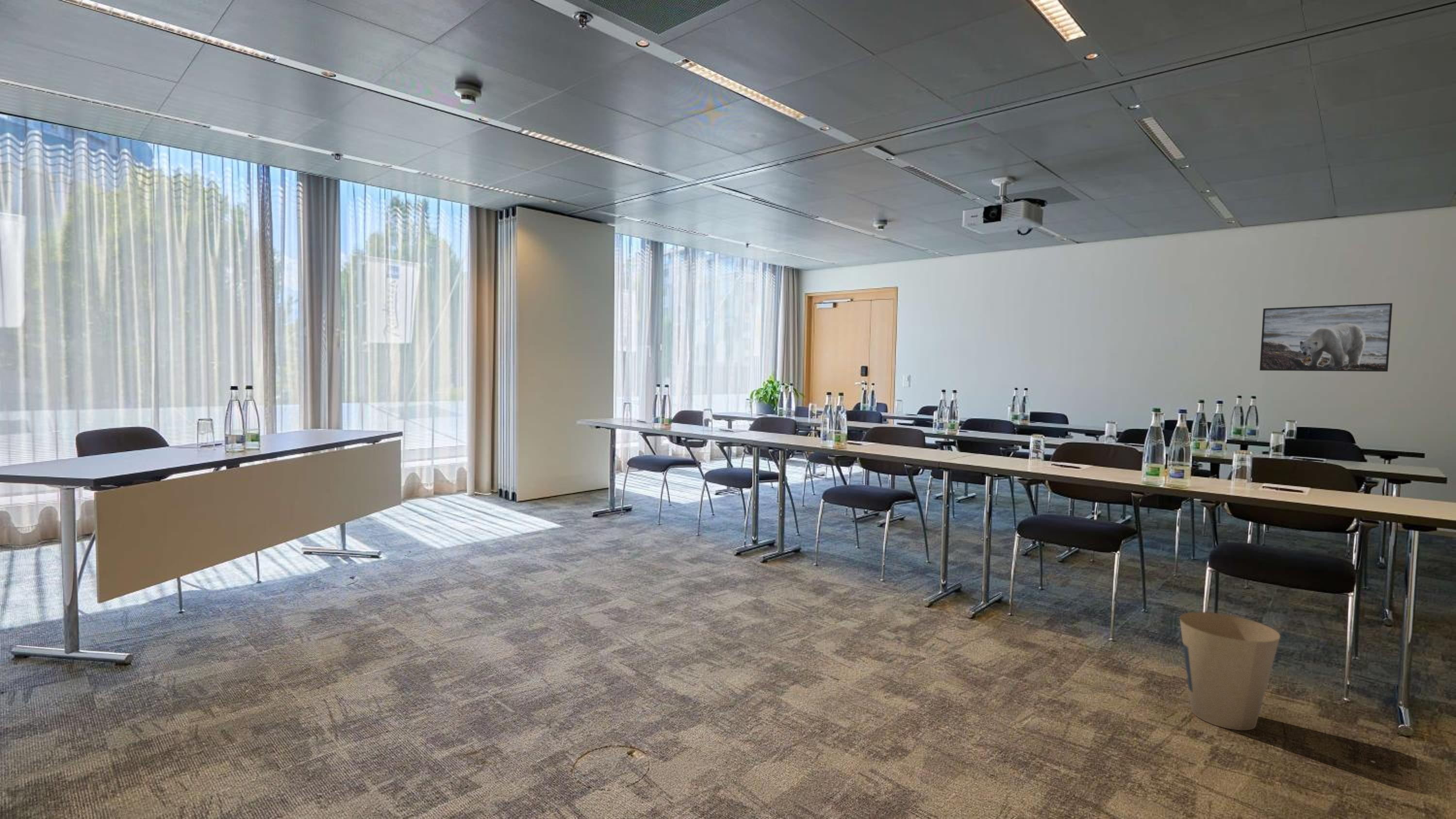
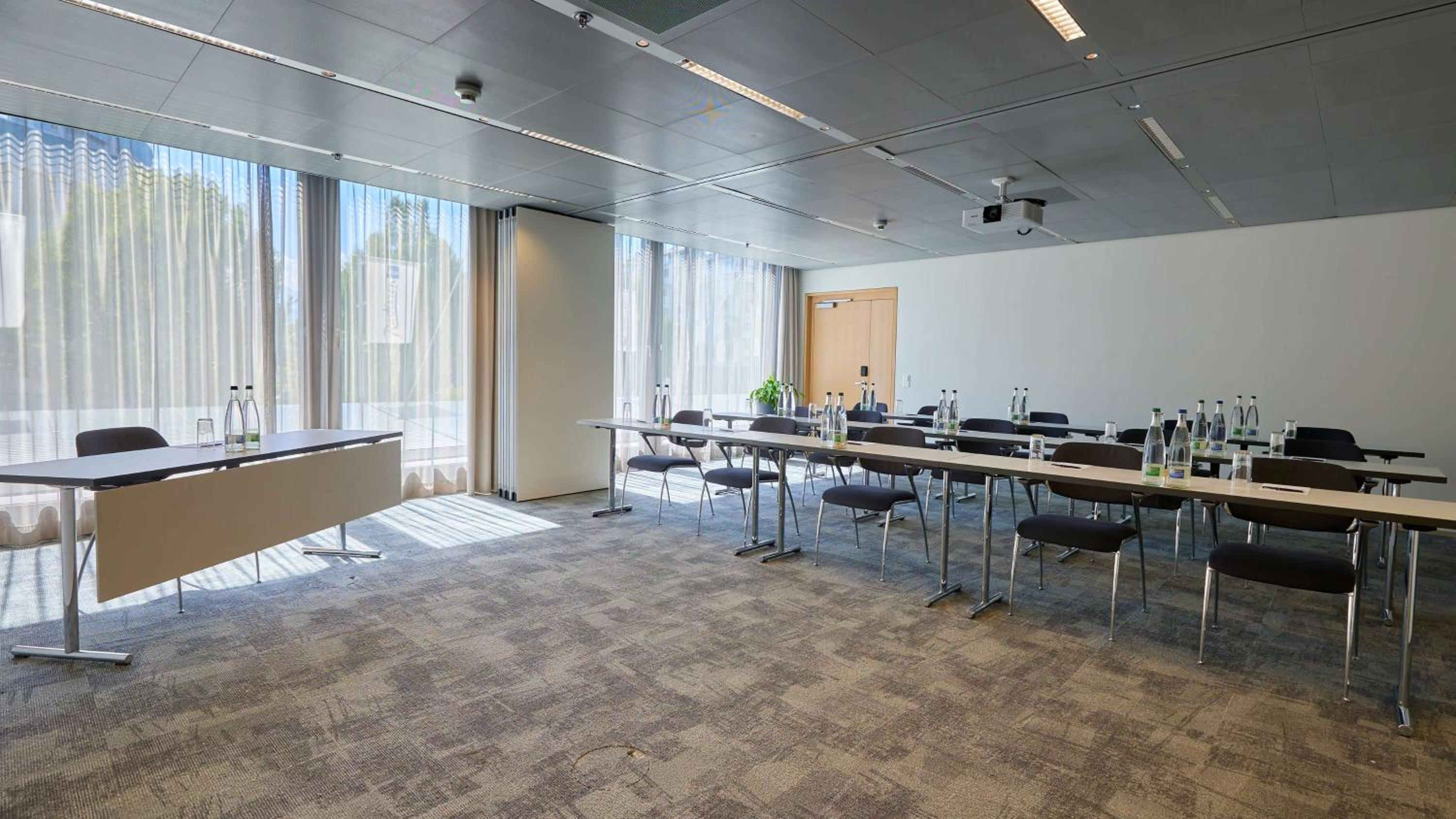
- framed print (1323, 338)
- trash can (1225, 672)
